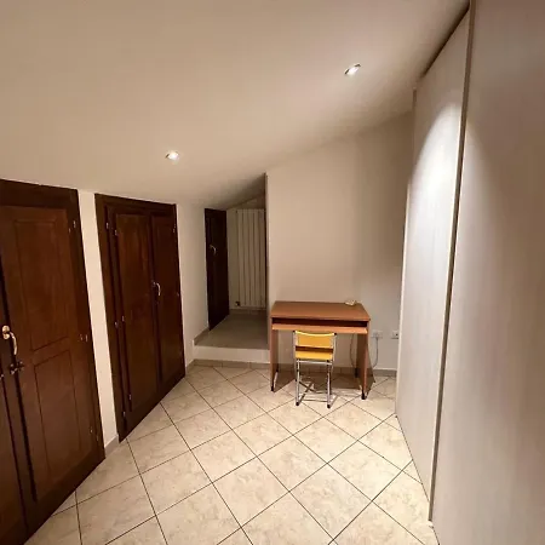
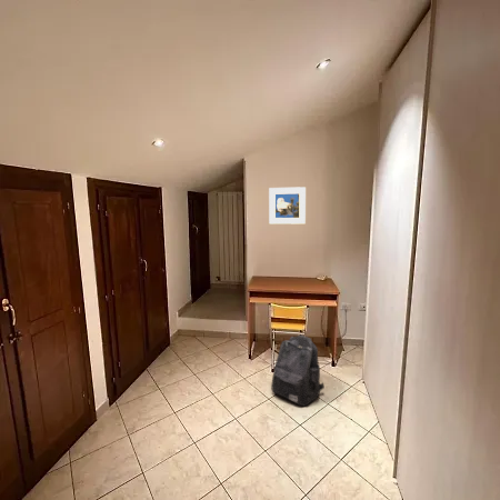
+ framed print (287, 206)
+ backpack (297, 366)
